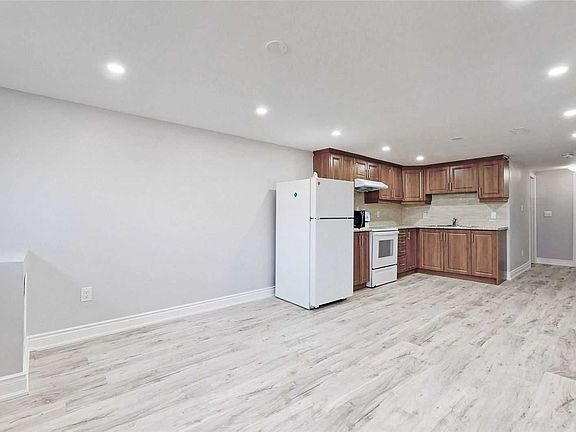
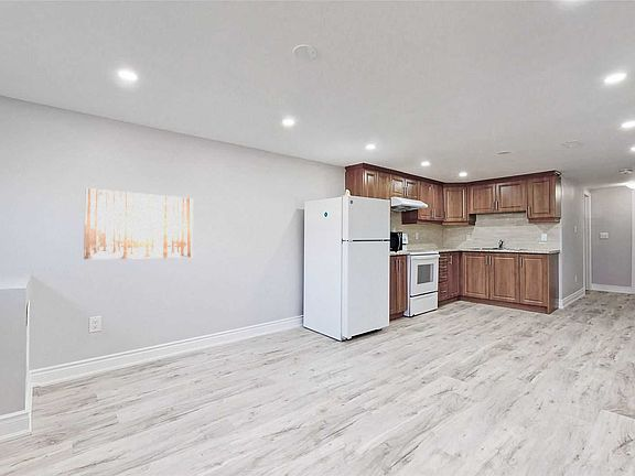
+ wall art (143, 226)
